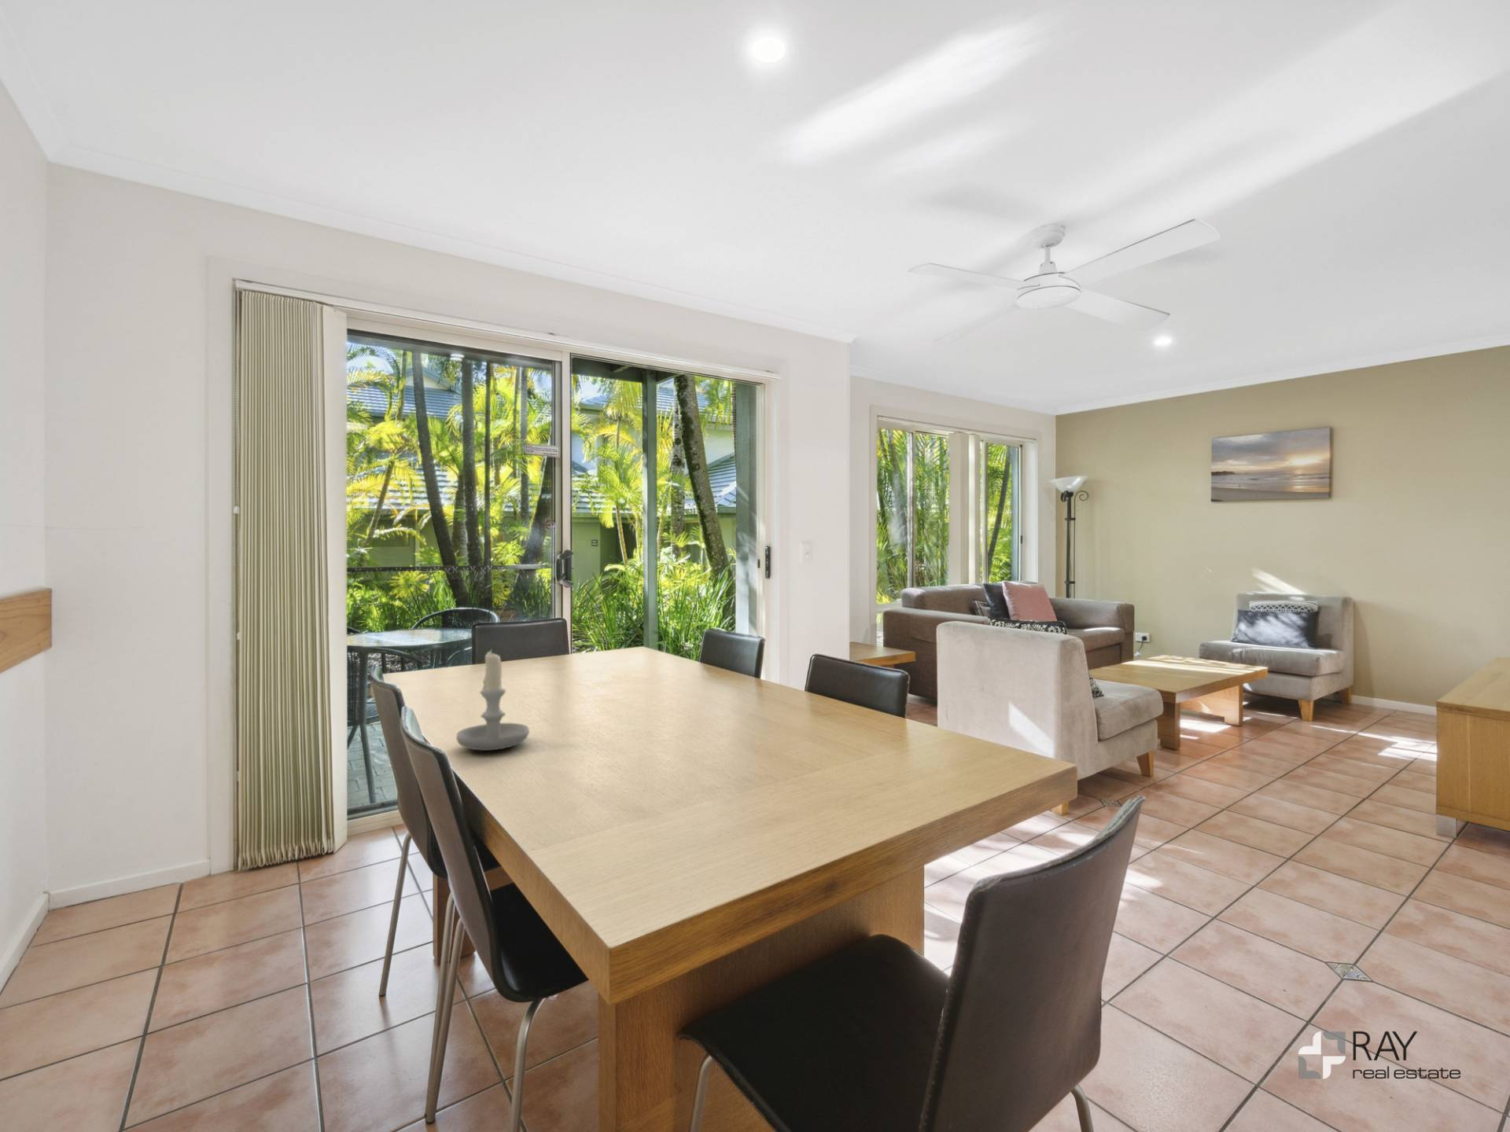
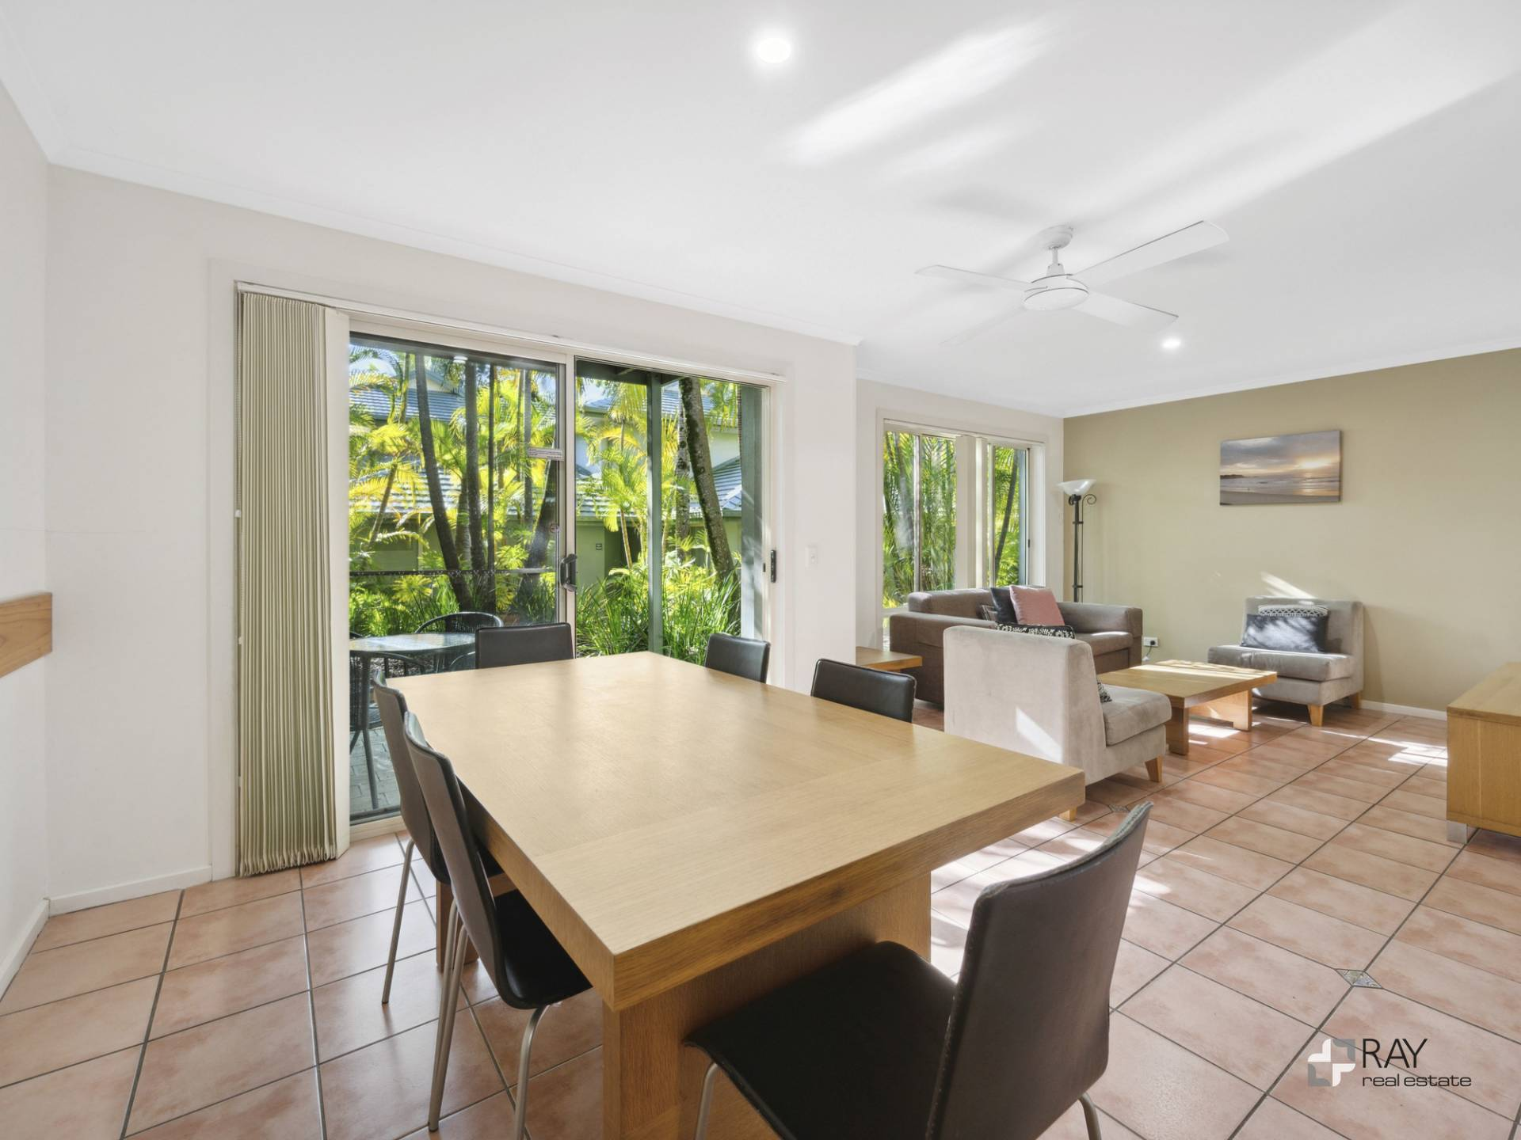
- candle (493, 697)
